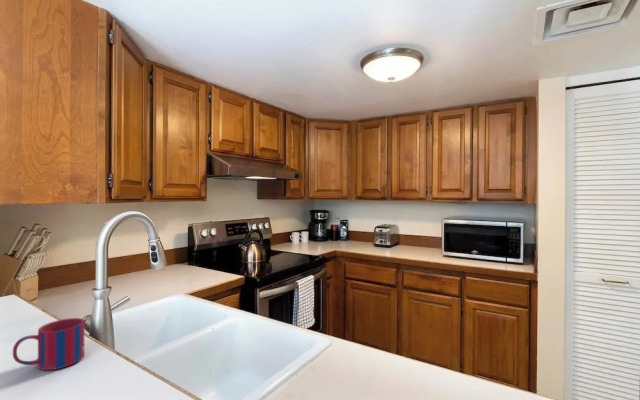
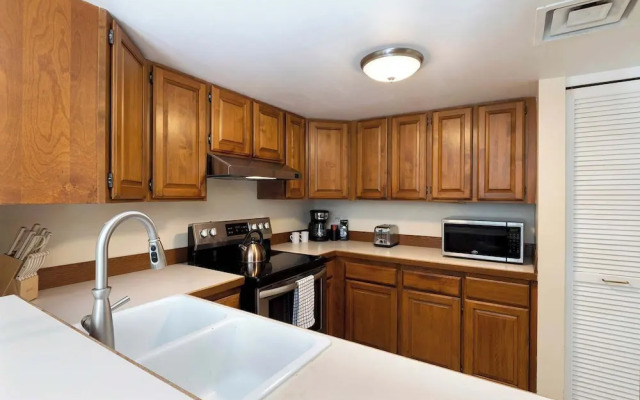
- mug (50, 345)
